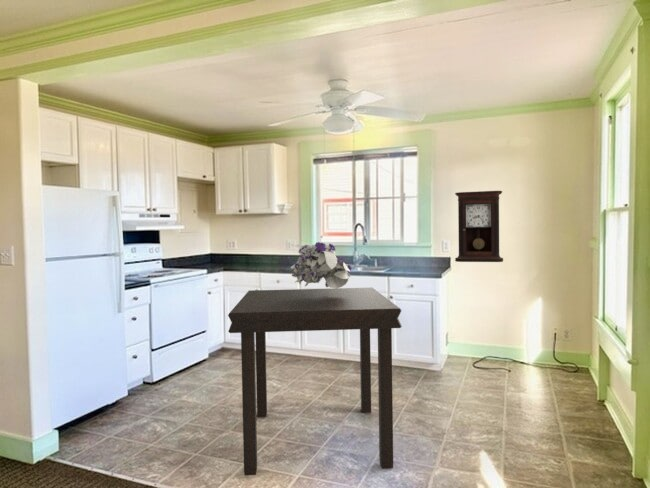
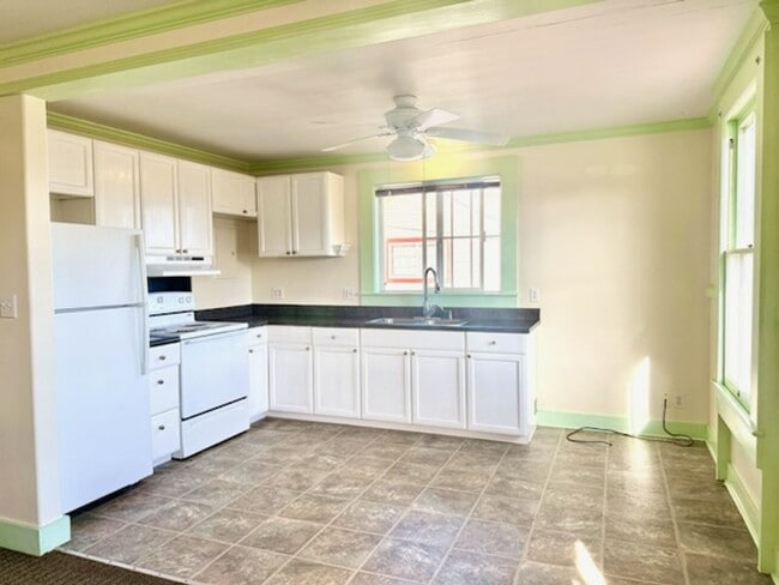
- dining table (314, 330)
- bouquet (321, 268)
- pendulum clock (478, 226)
